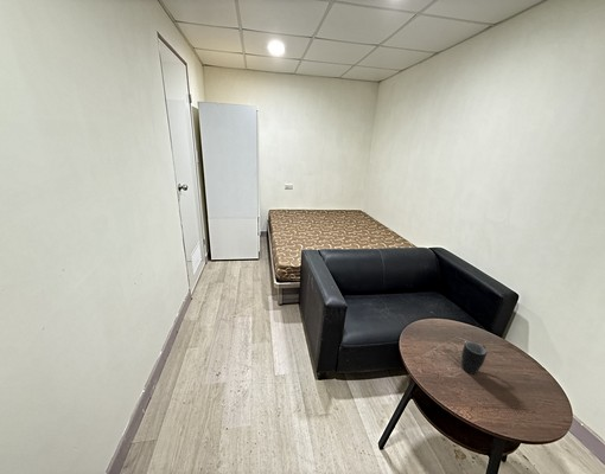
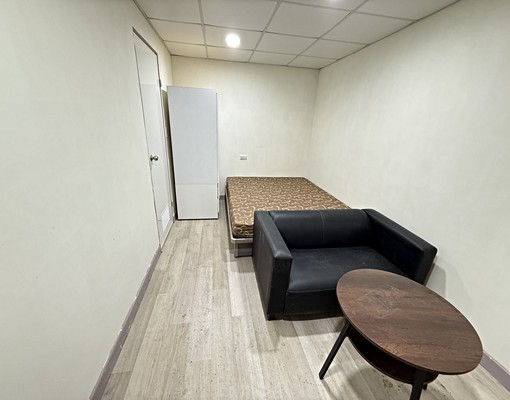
- mug (475, 357)
